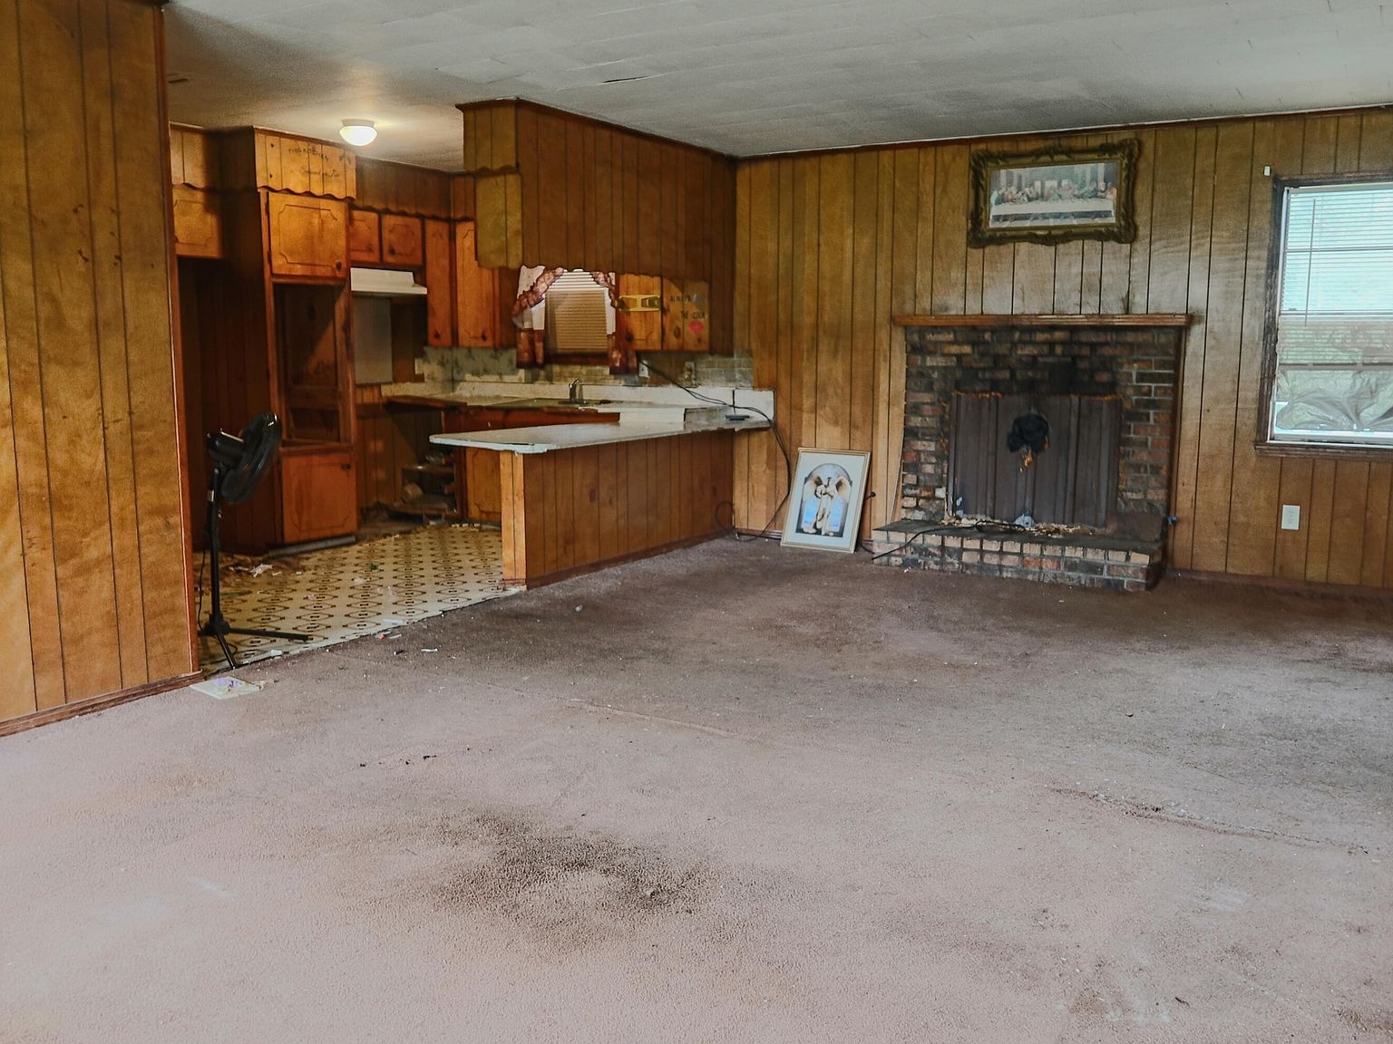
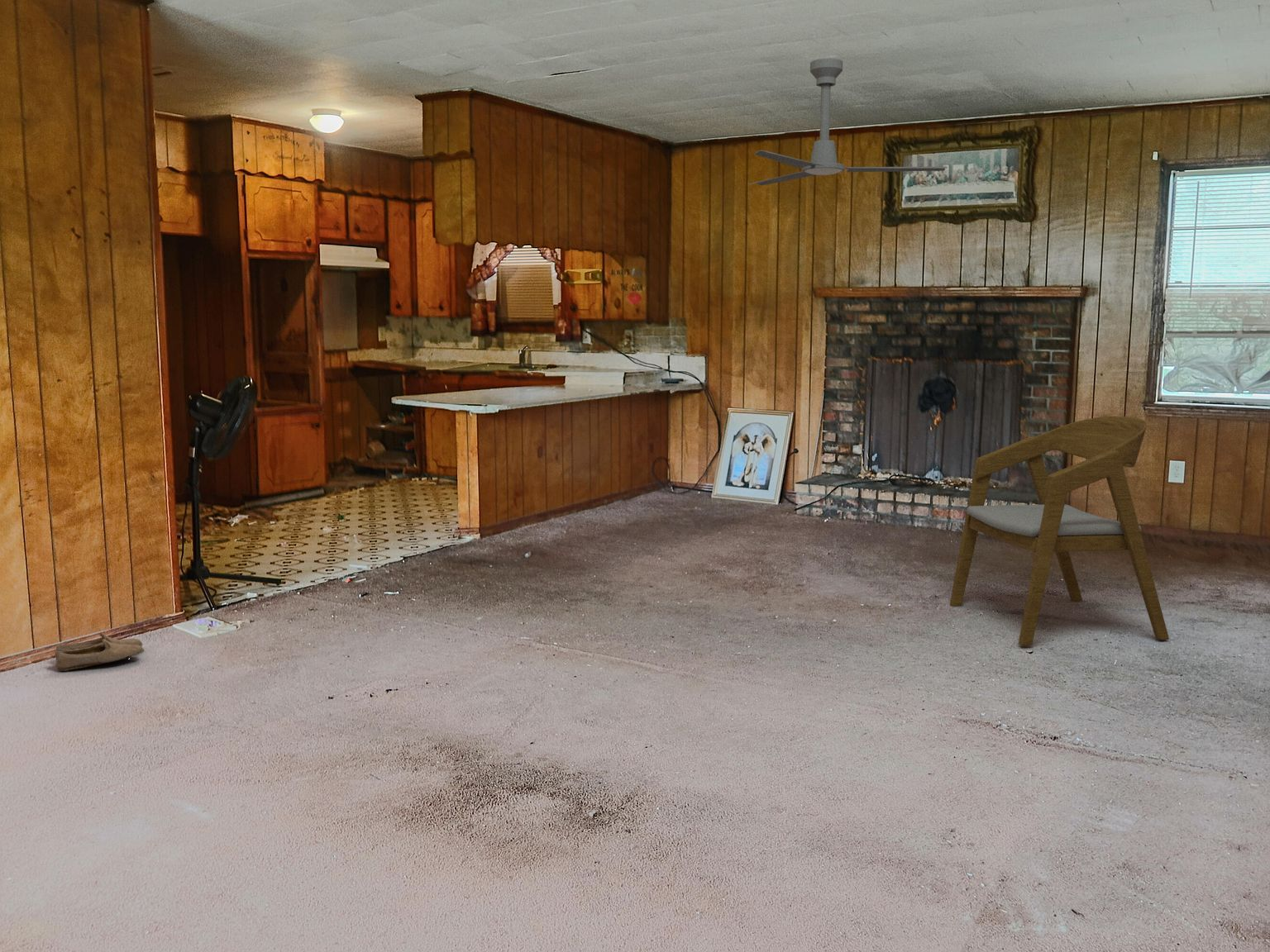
+ ceiling fan (829, 115)
+ armchair (1058, 521)
+ shoe (100, 649)
